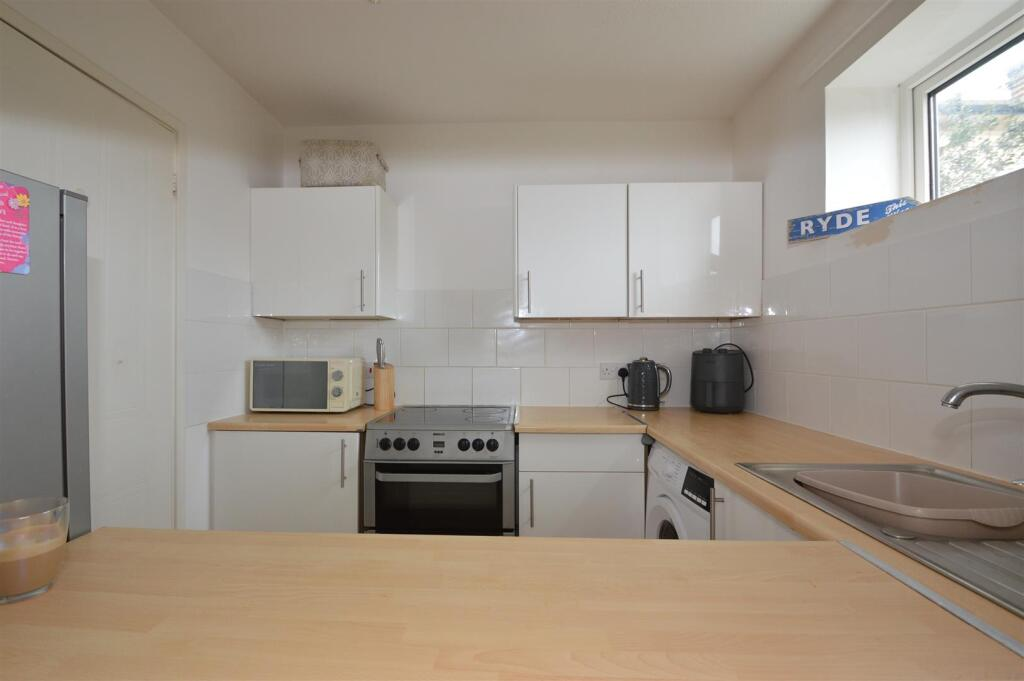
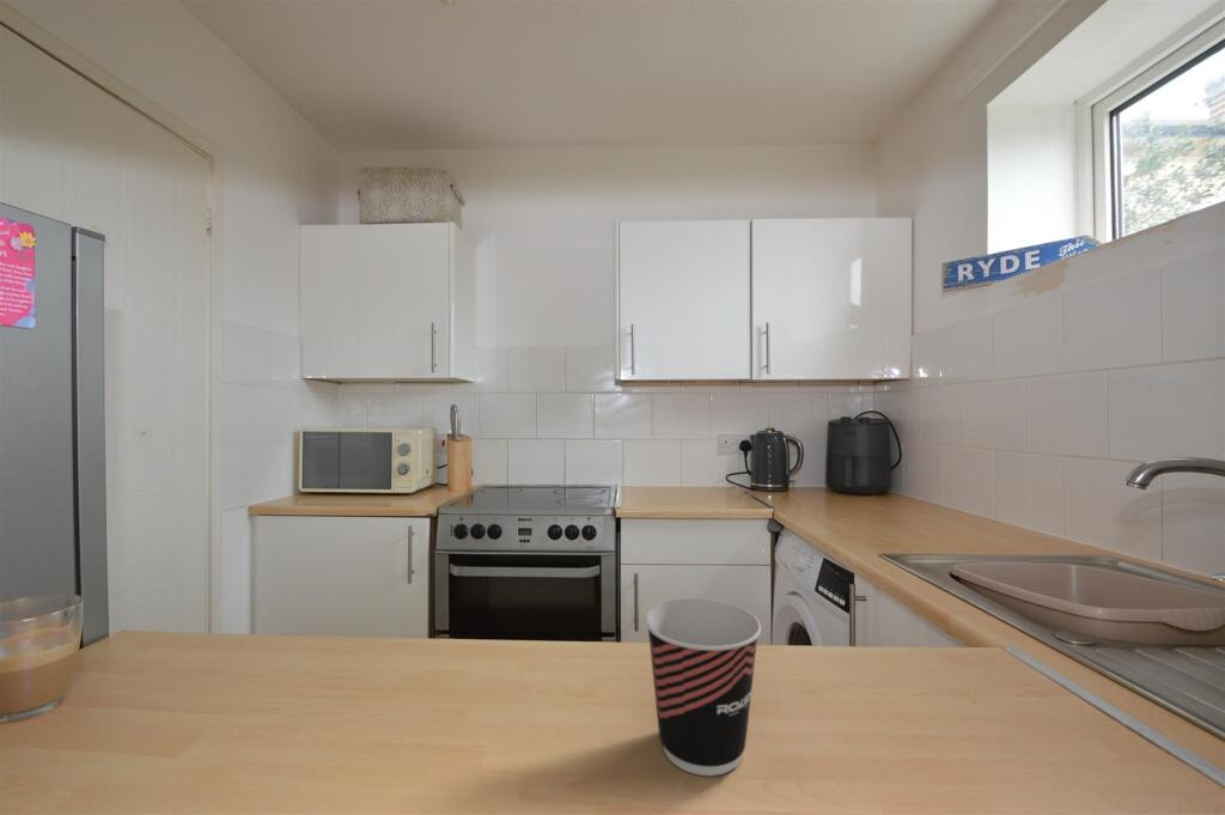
+ cup (701, 682)
